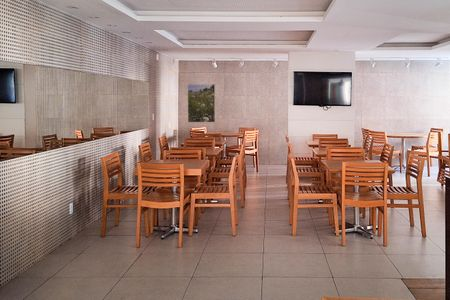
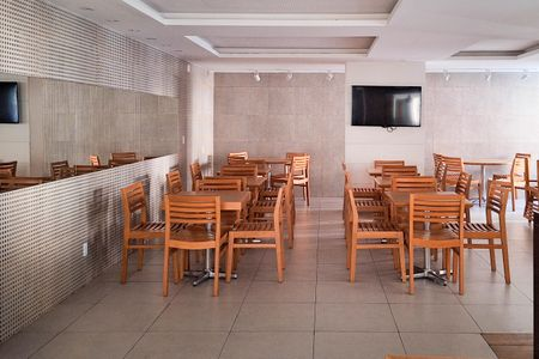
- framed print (201, 103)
